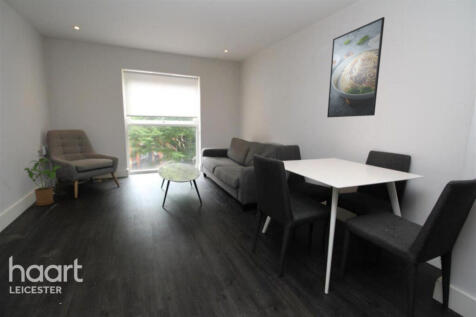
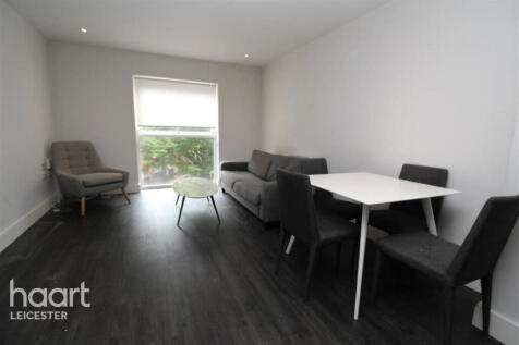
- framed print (352, 74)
- house plant (45, 181)
